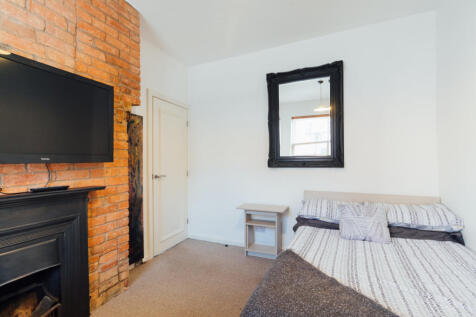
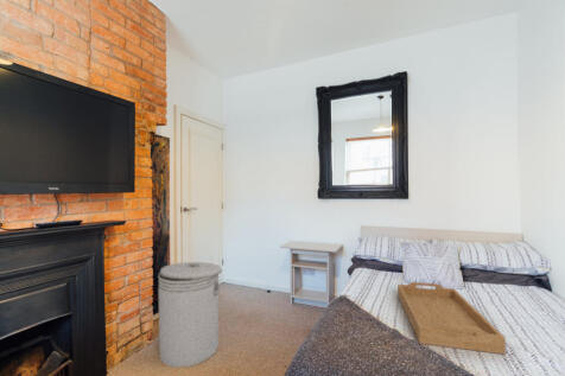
+ can (191, 306)
+ serving tray (439, 310)
